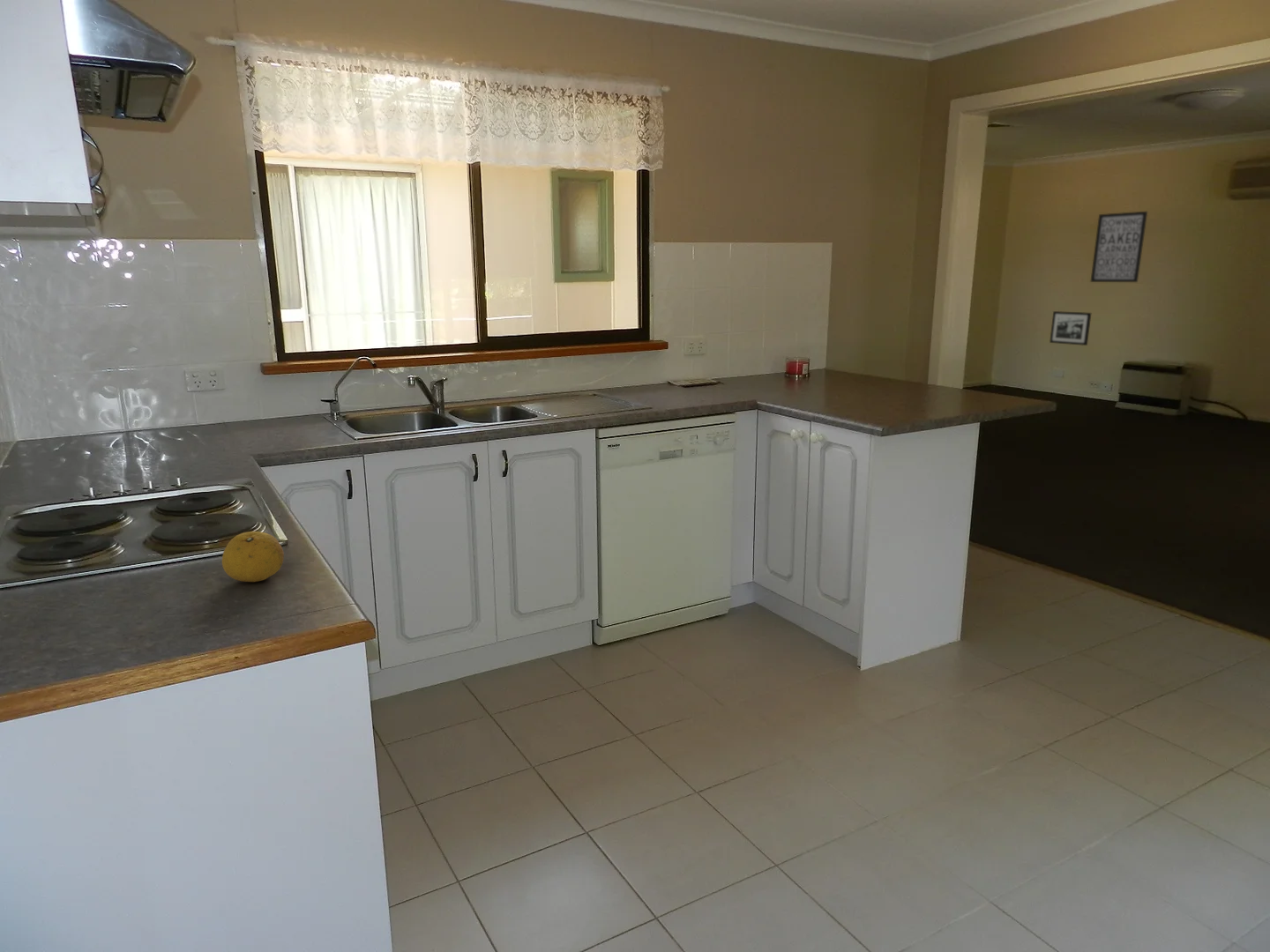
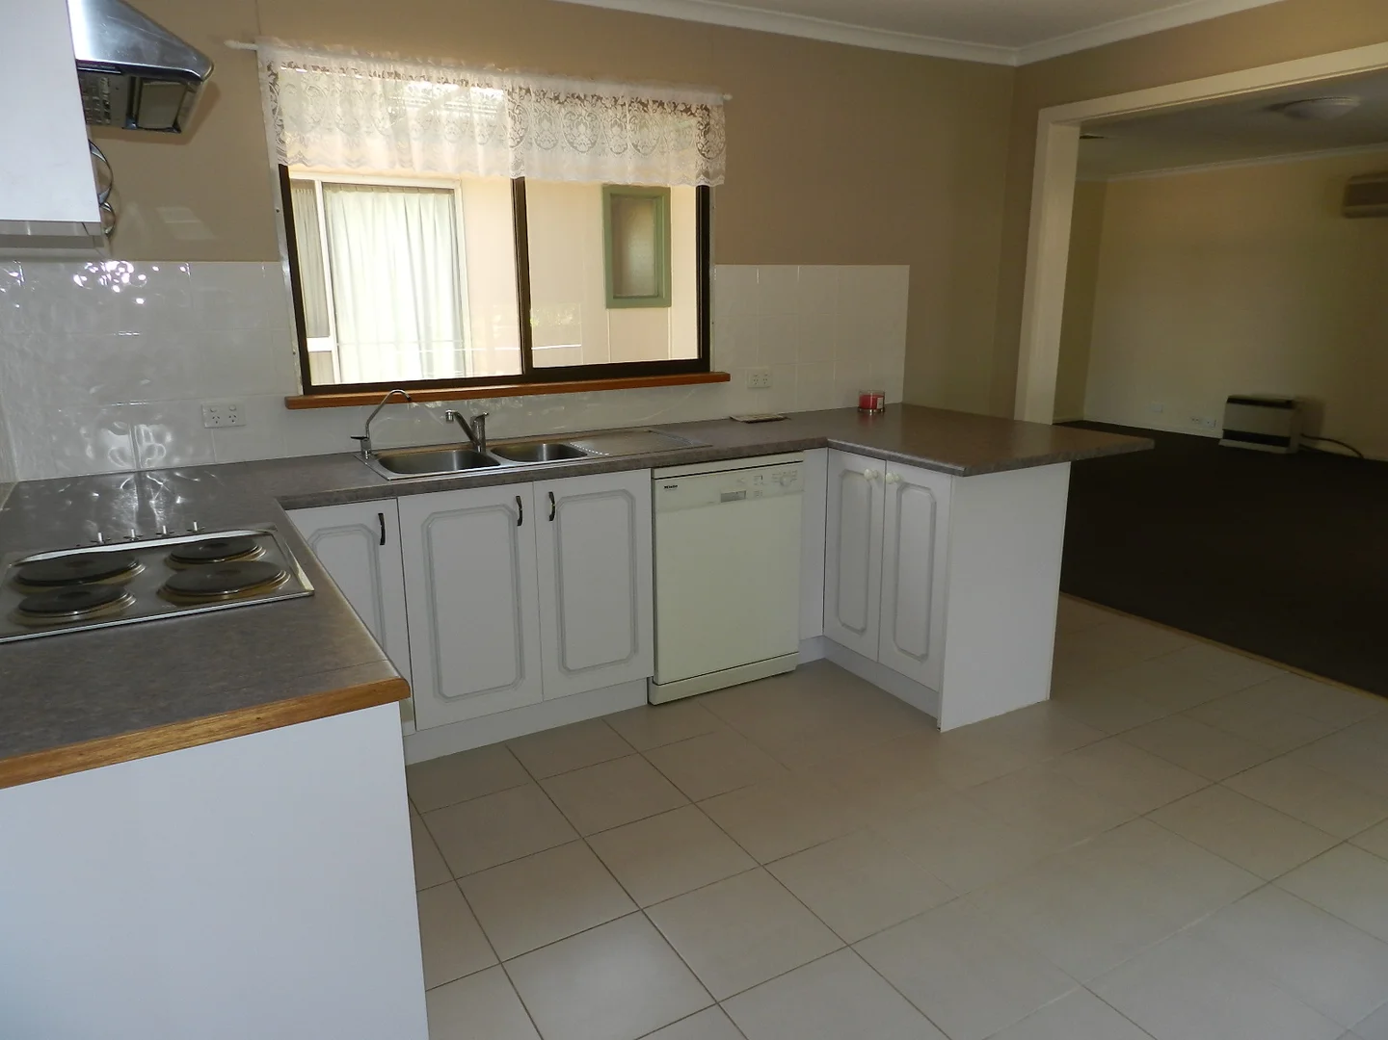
- picture frame (1070, 328)
- fruit (253, 555)
- wall art (1117, 248)
